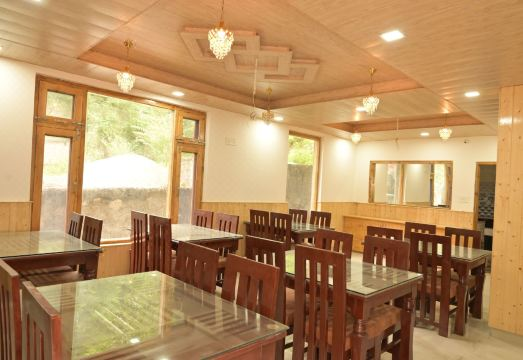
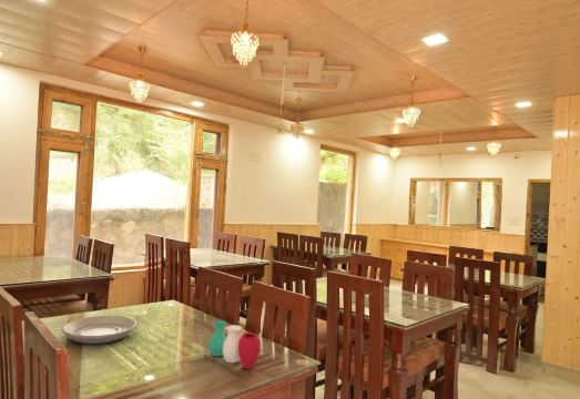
+ plate (100, 330)
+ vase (233, 344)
